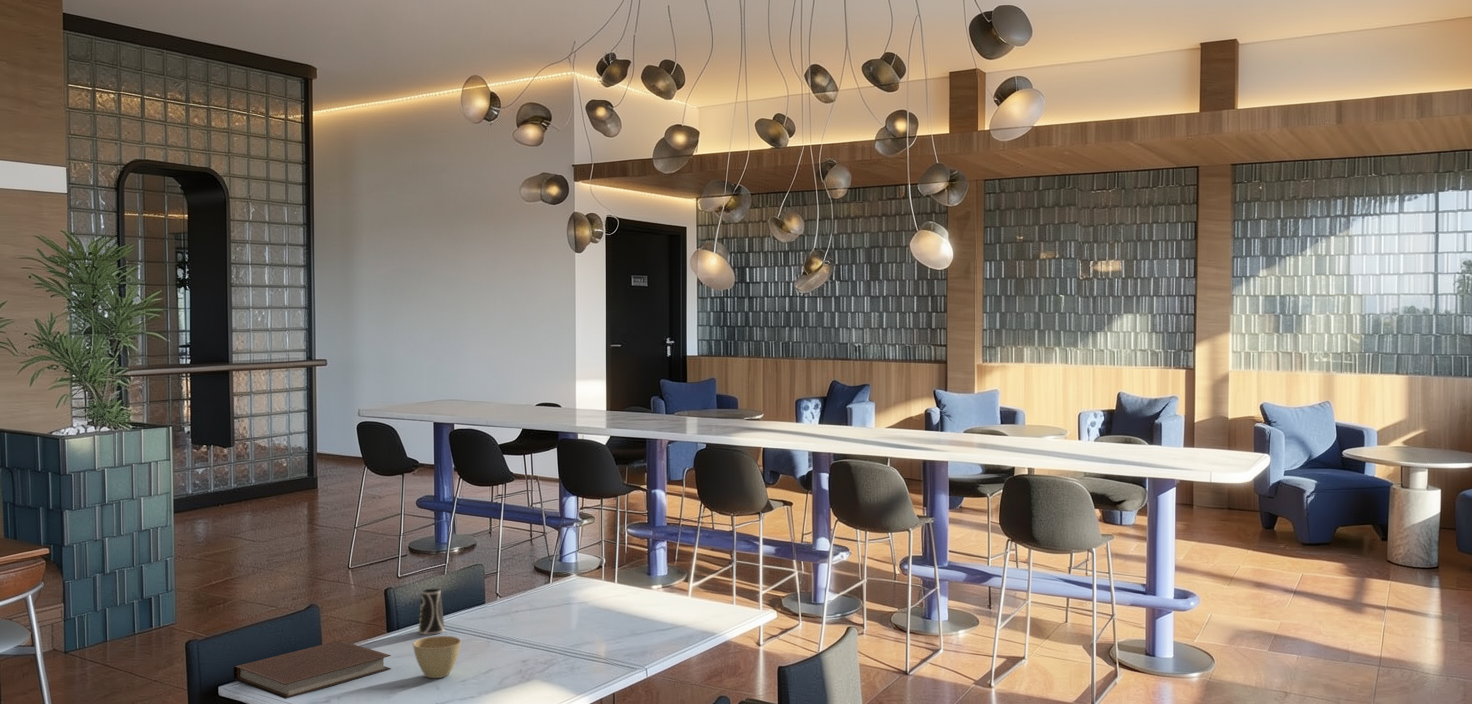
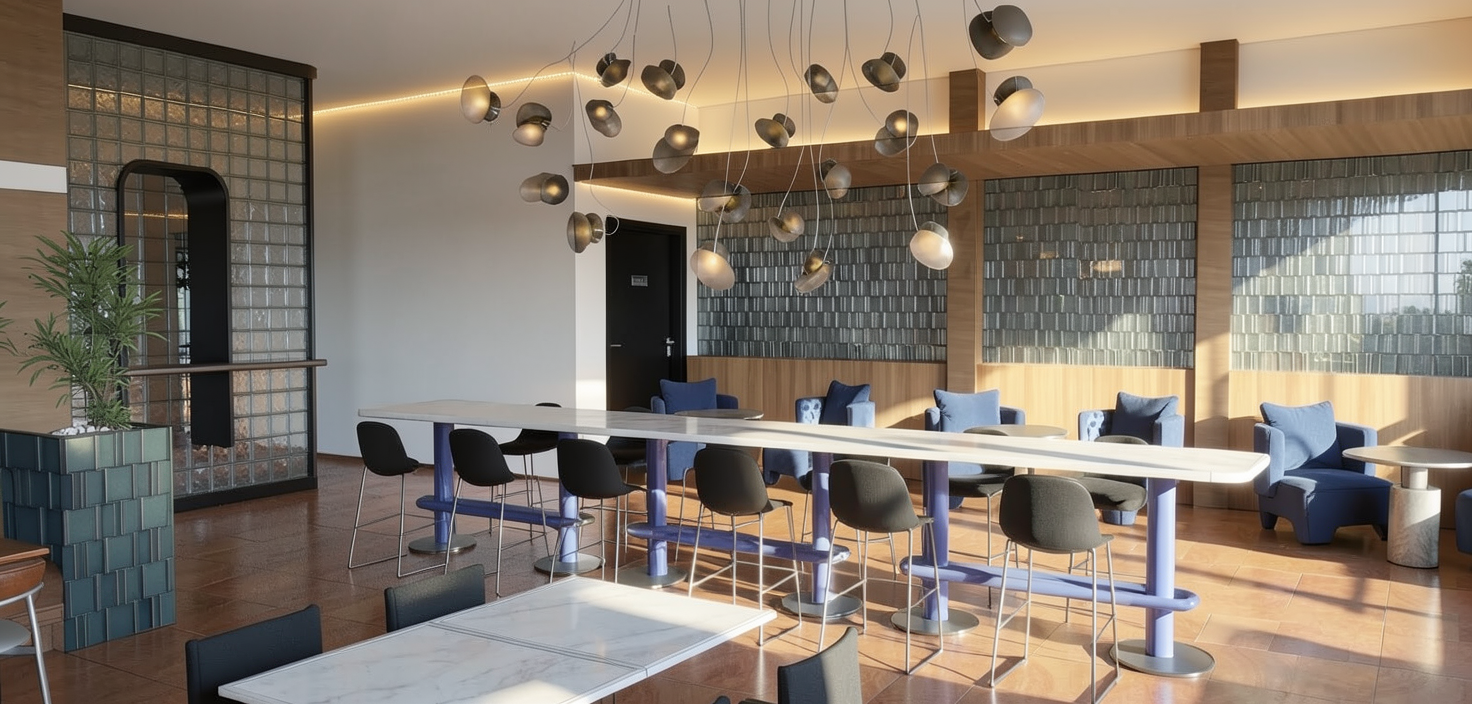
- notebook (313, 667)
- flower pot (437, 658)
- cup (431, 610)
